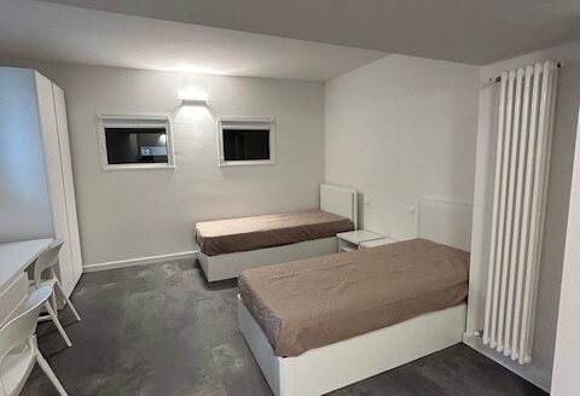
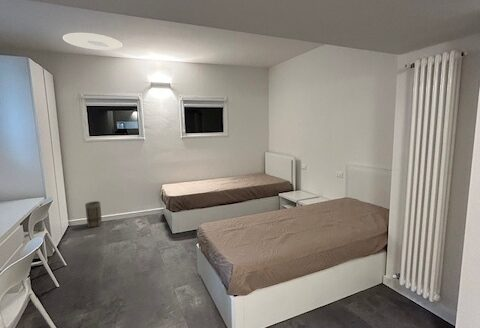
+ ceiling light (93, 39)
+ basket (93, 214)
